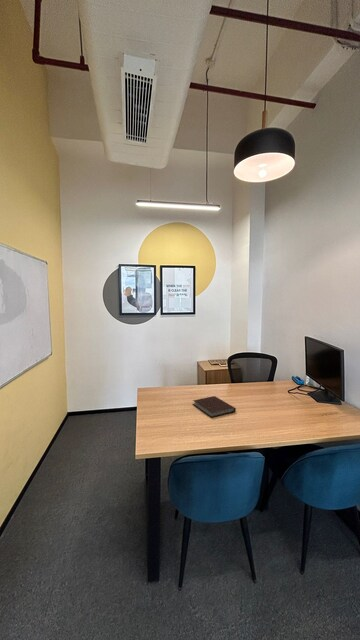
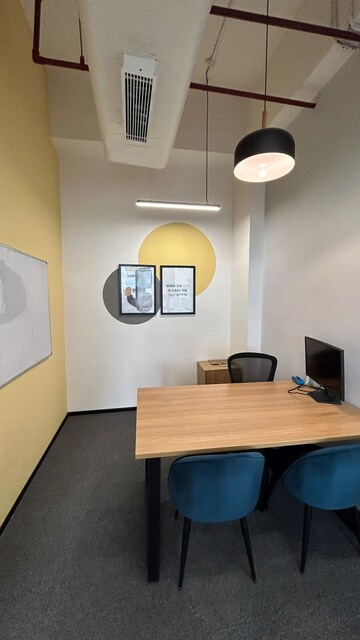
- notebook (213, 405)
